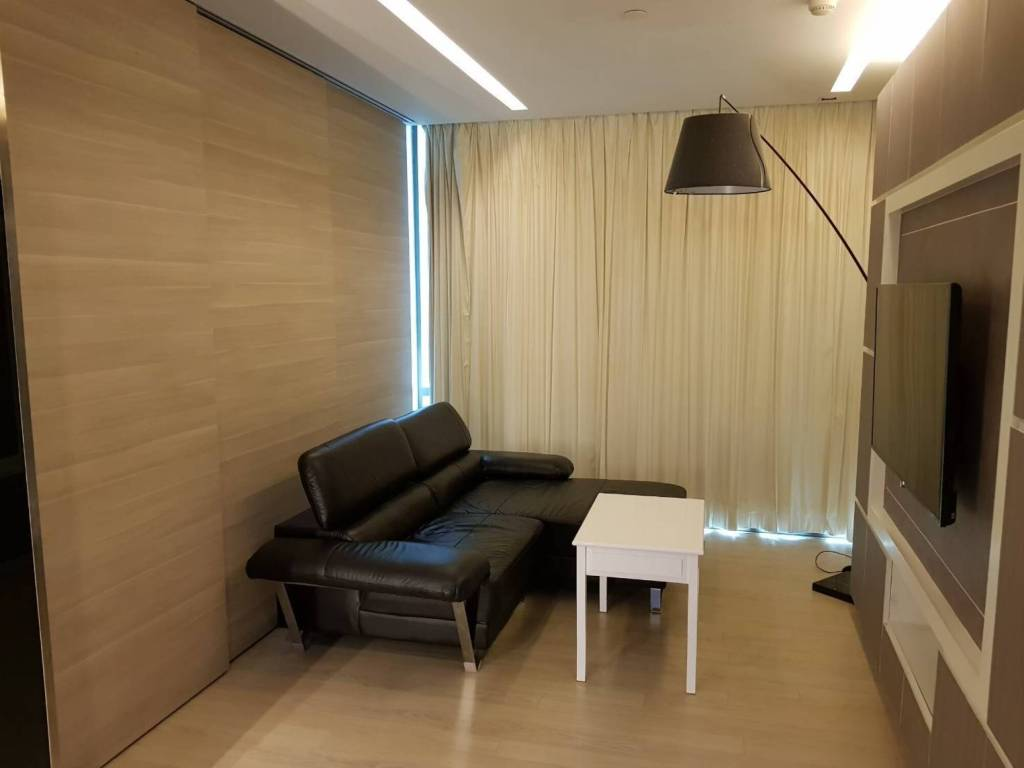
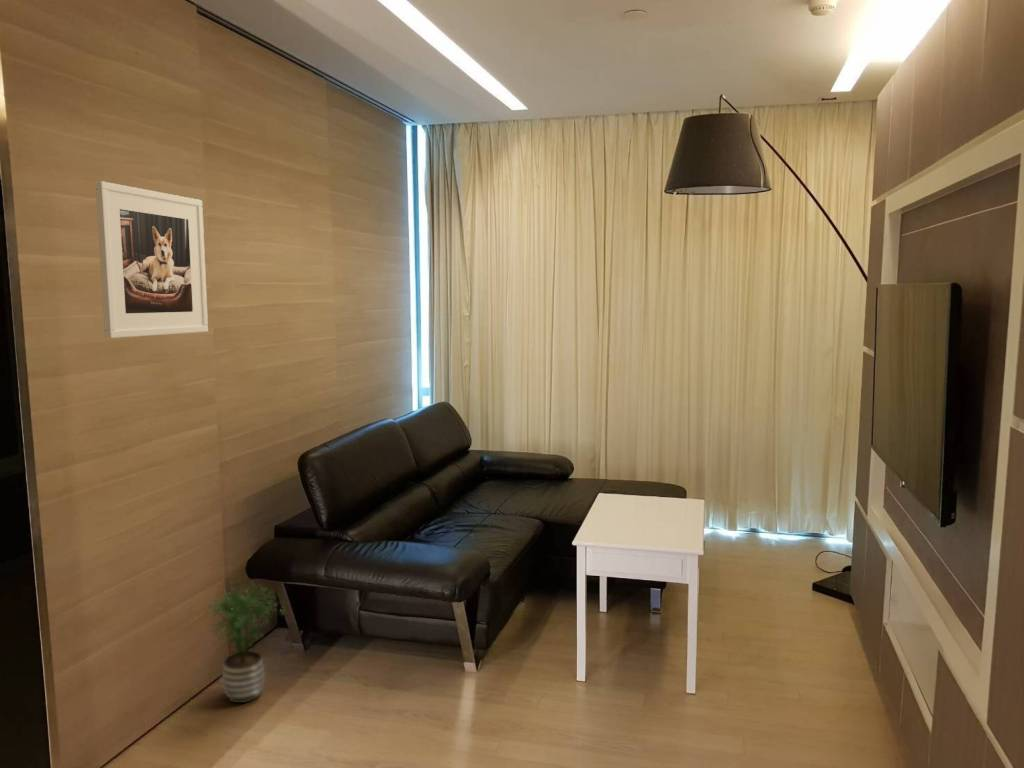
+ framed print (157, 263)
+ potted plant (242, 643)
